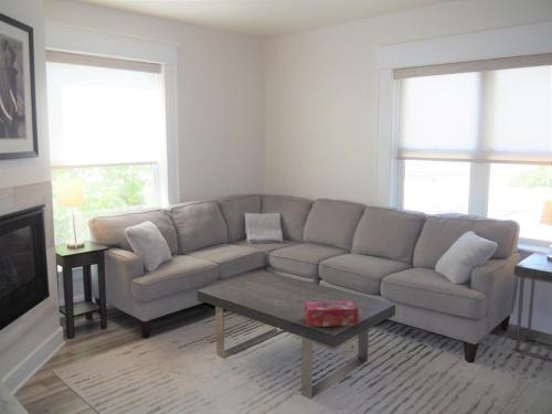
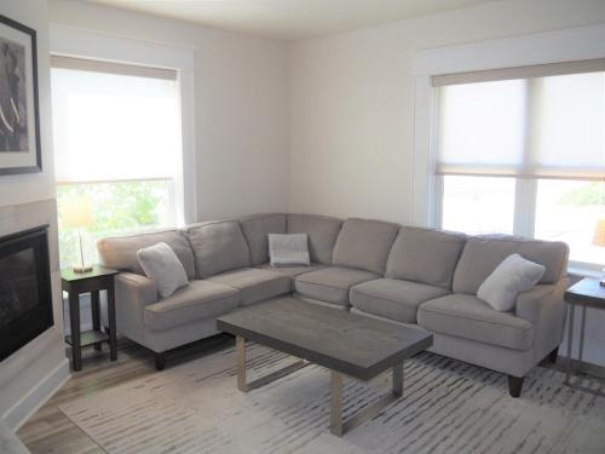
- tissue box (330, 312)
